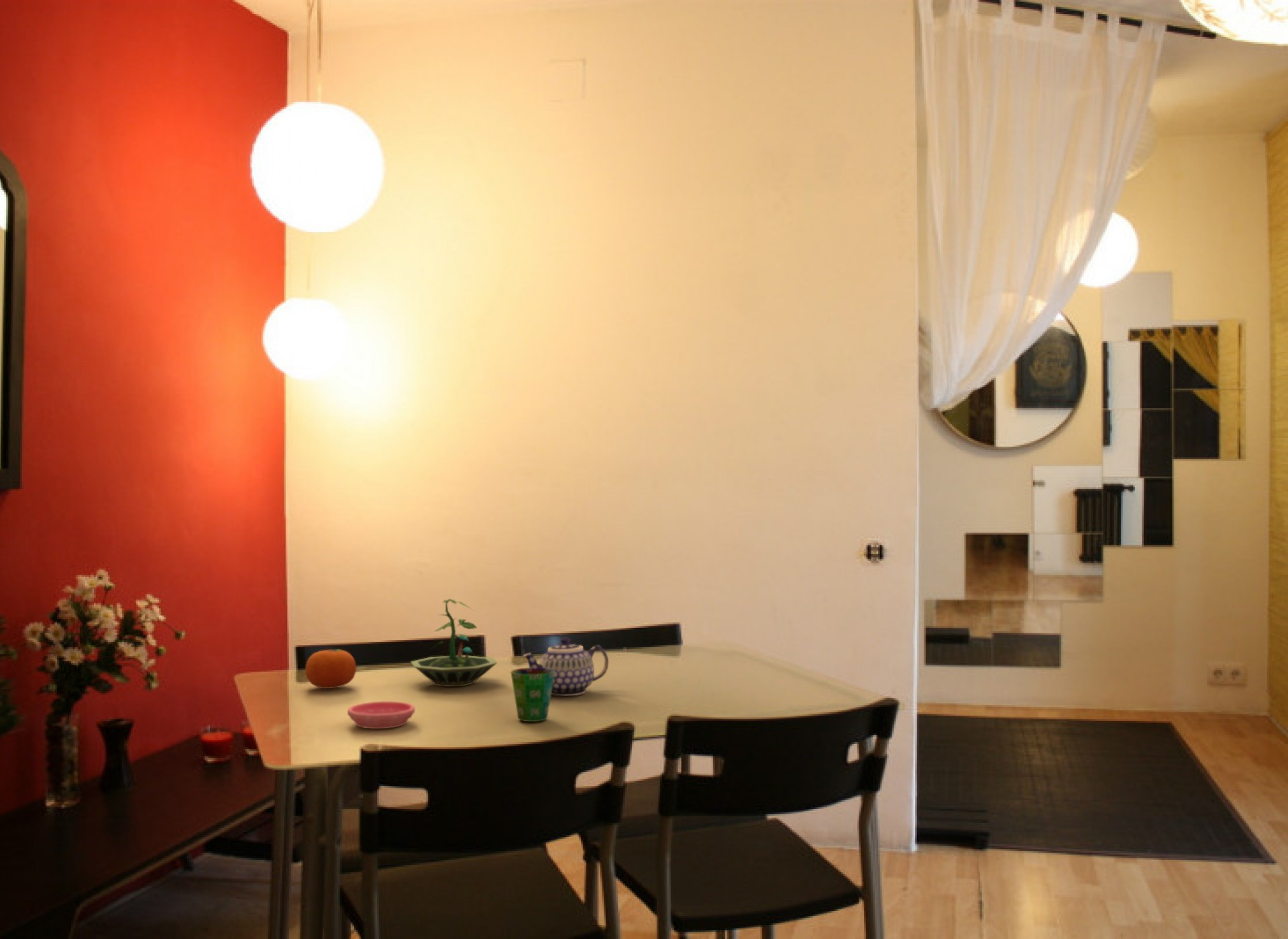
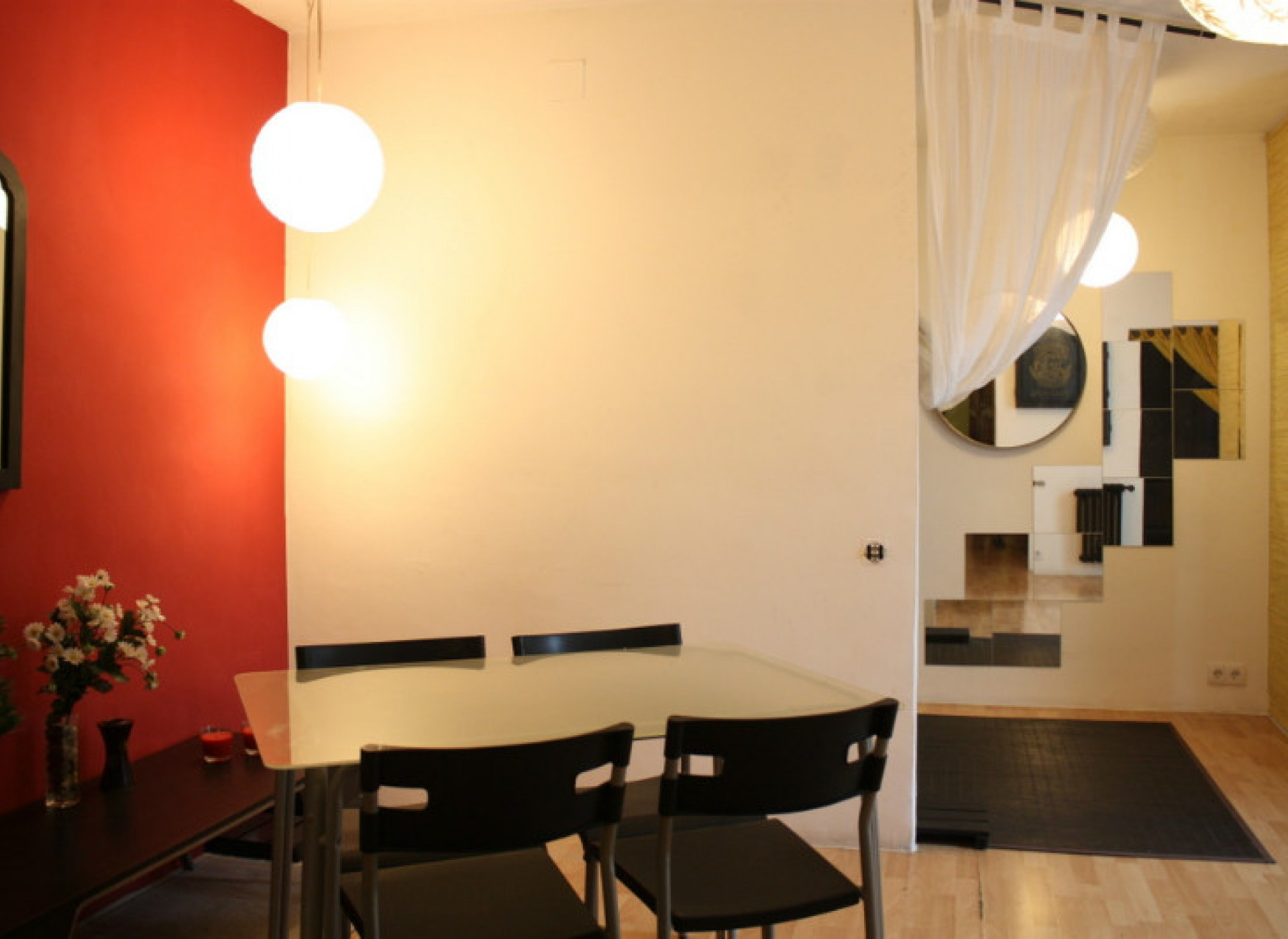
- teapot (566, 665)
- cup (530, 694)
- saucer (381, 715)
- fruit (331, 669)
- terrarium (451, 616)
